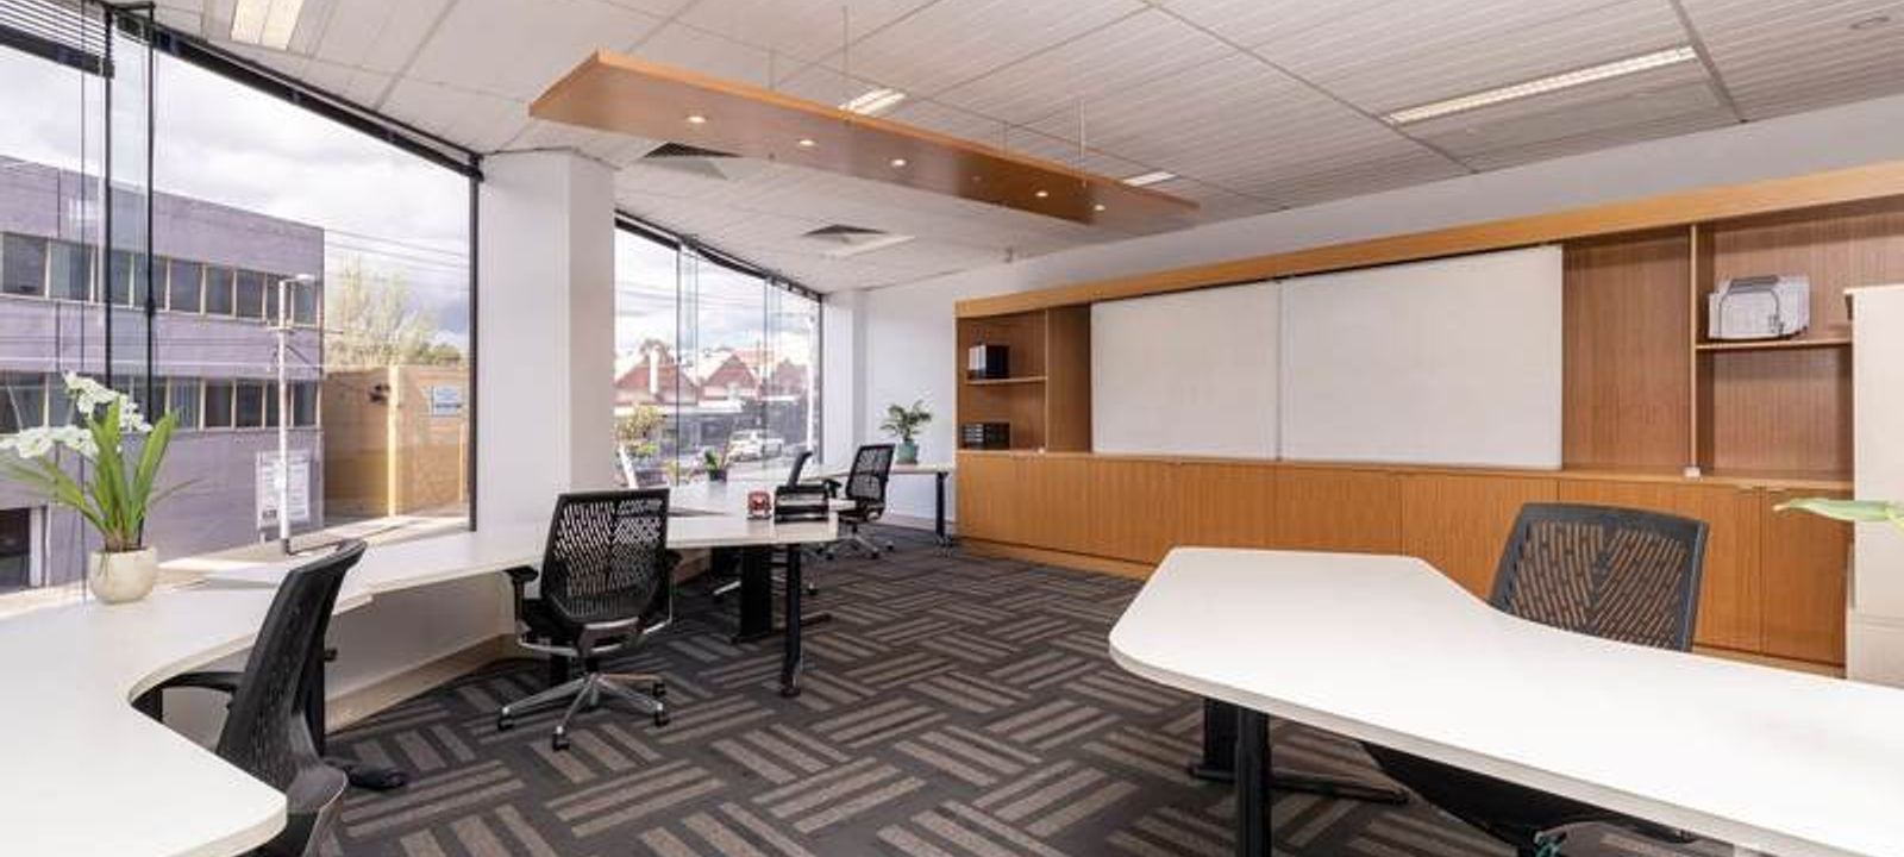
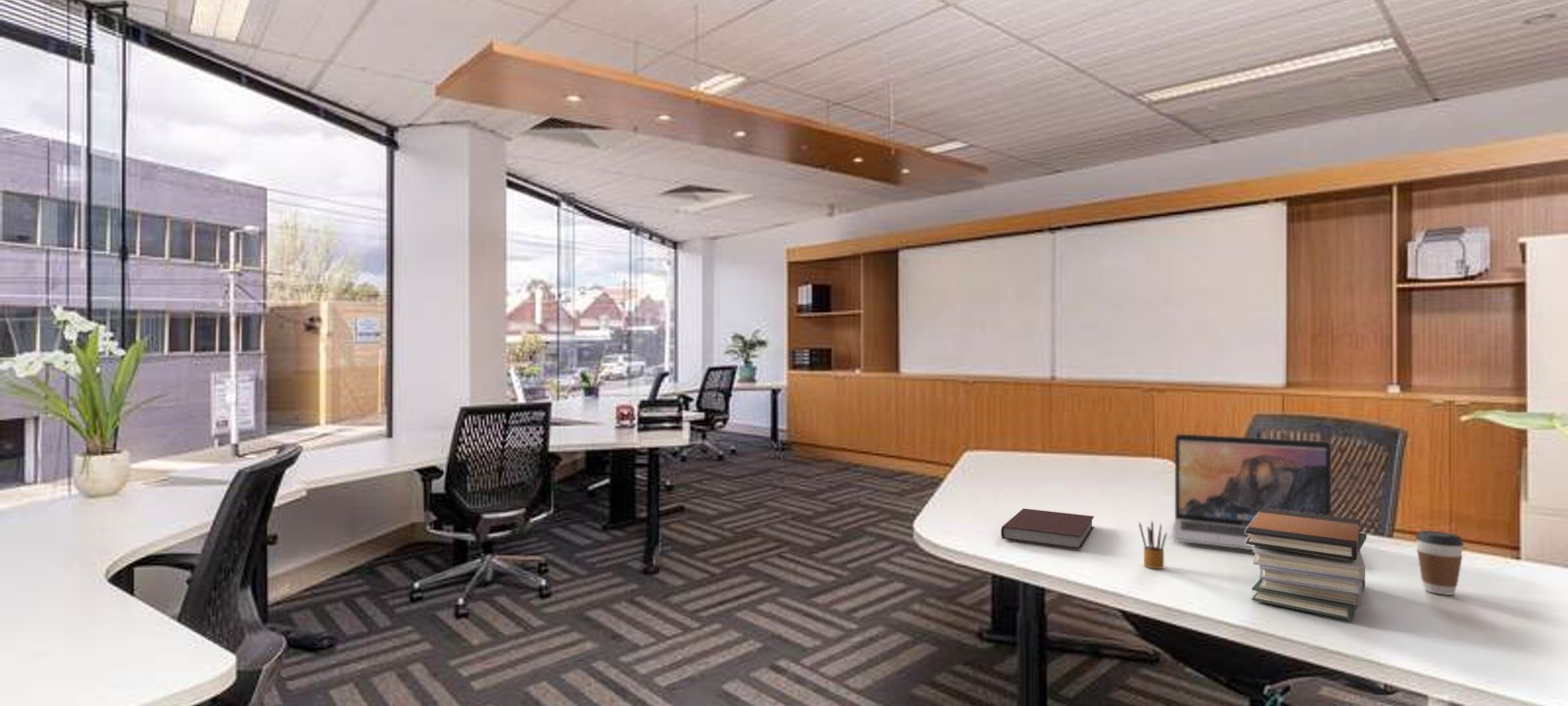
+ book stack (1306, 559)
+ pencil box (1152, 543)
+ notebook (1049, 527)
+ coffee cup (1439, 562)
+ laptop (1252, 491)
